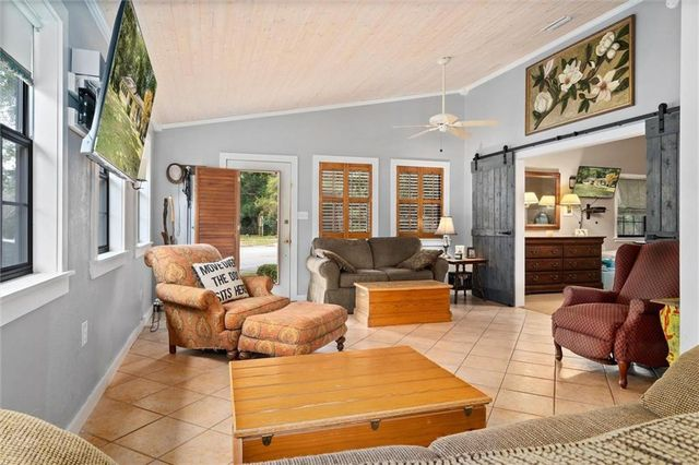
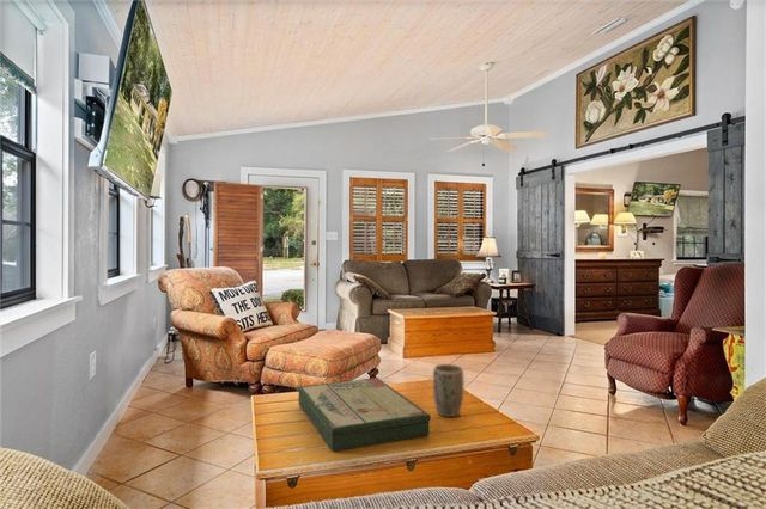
+ board game (358, 409)
+ plant pot (448, 390)
